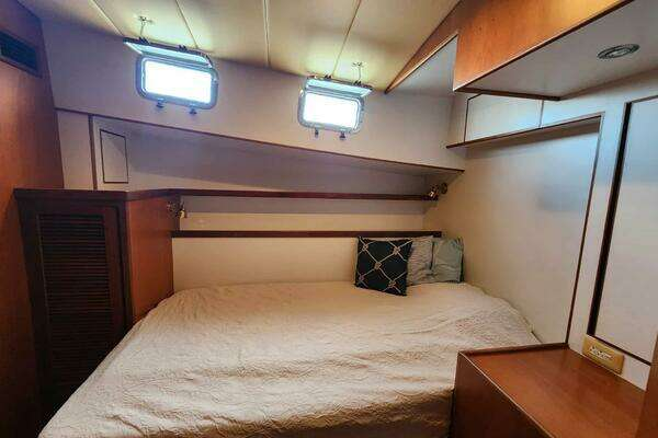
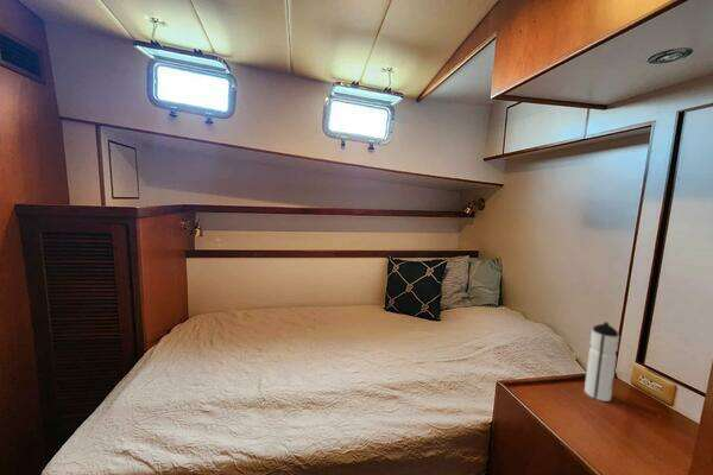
+ water bottle (601, 359)
